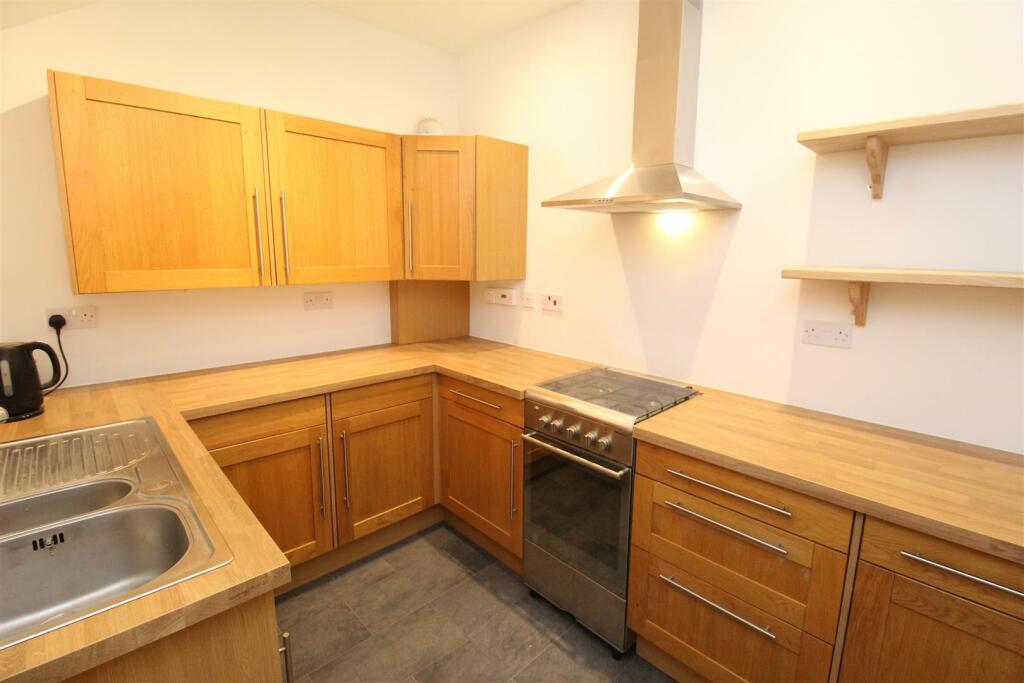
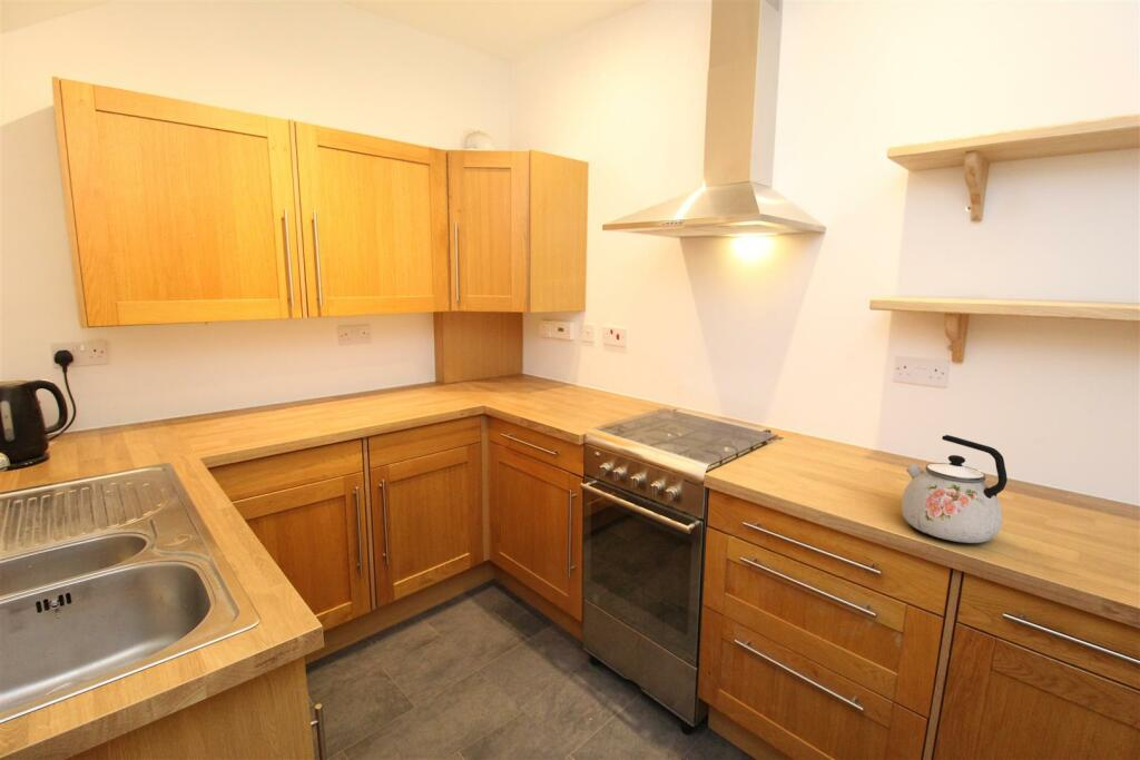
+ kettle (952, 484)
